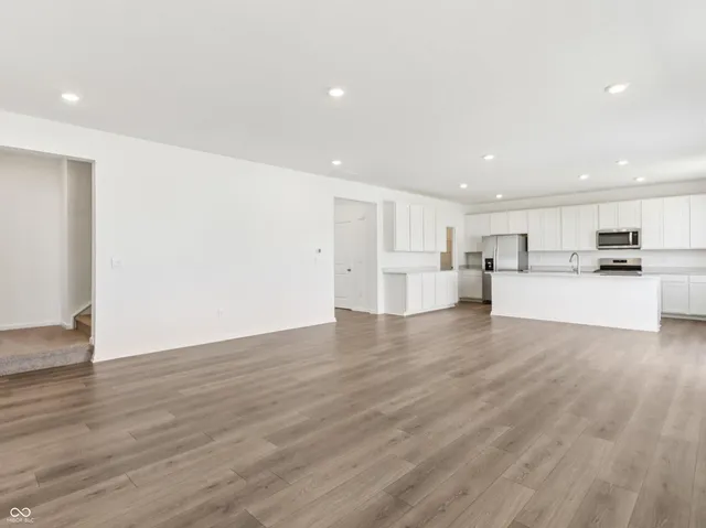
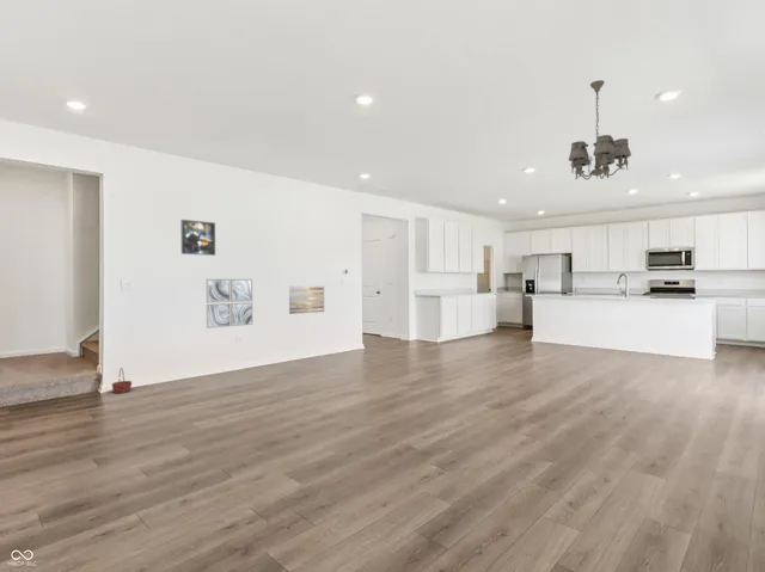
+ wall art (230, 301)
+ wall art (307, 299)
+ chandelier (598, 129)
+ basket (123, 379)
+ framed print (198, 238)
